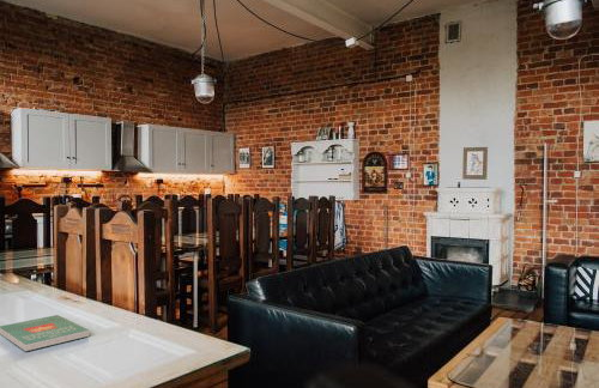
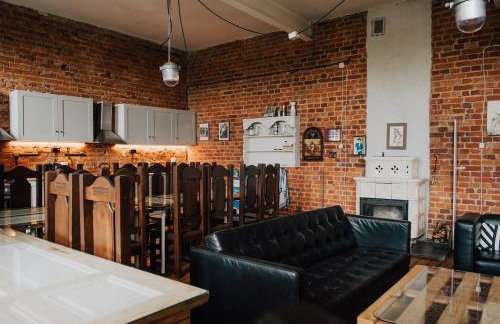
- book (43, 331)
